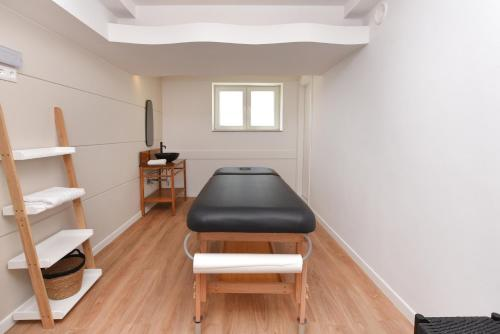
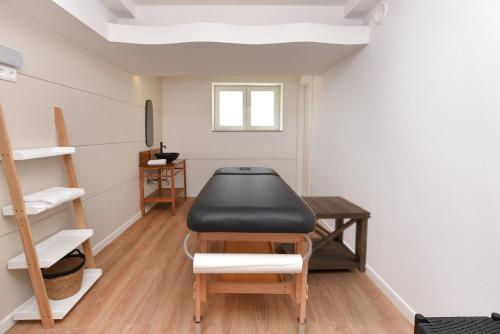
+ side table (318, 230)
